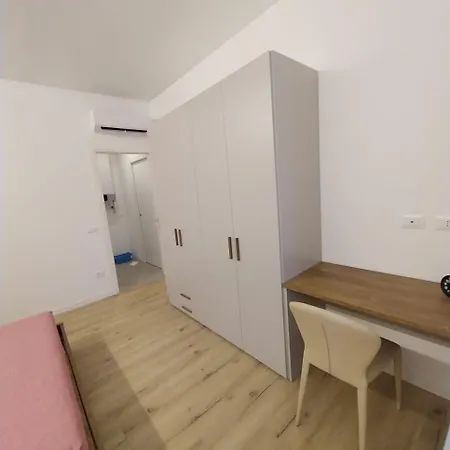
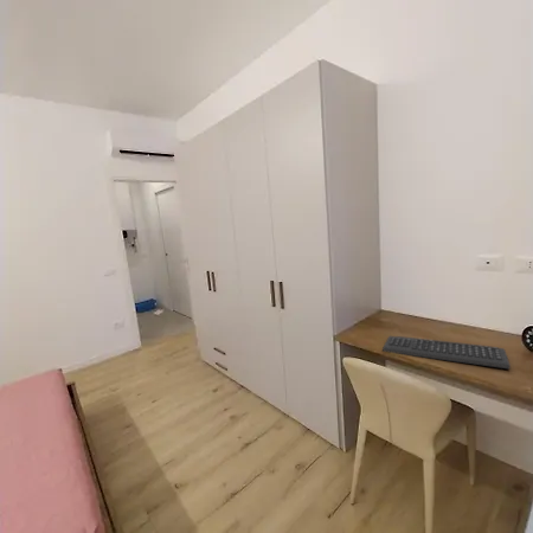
+ keyboard (441, 348)
